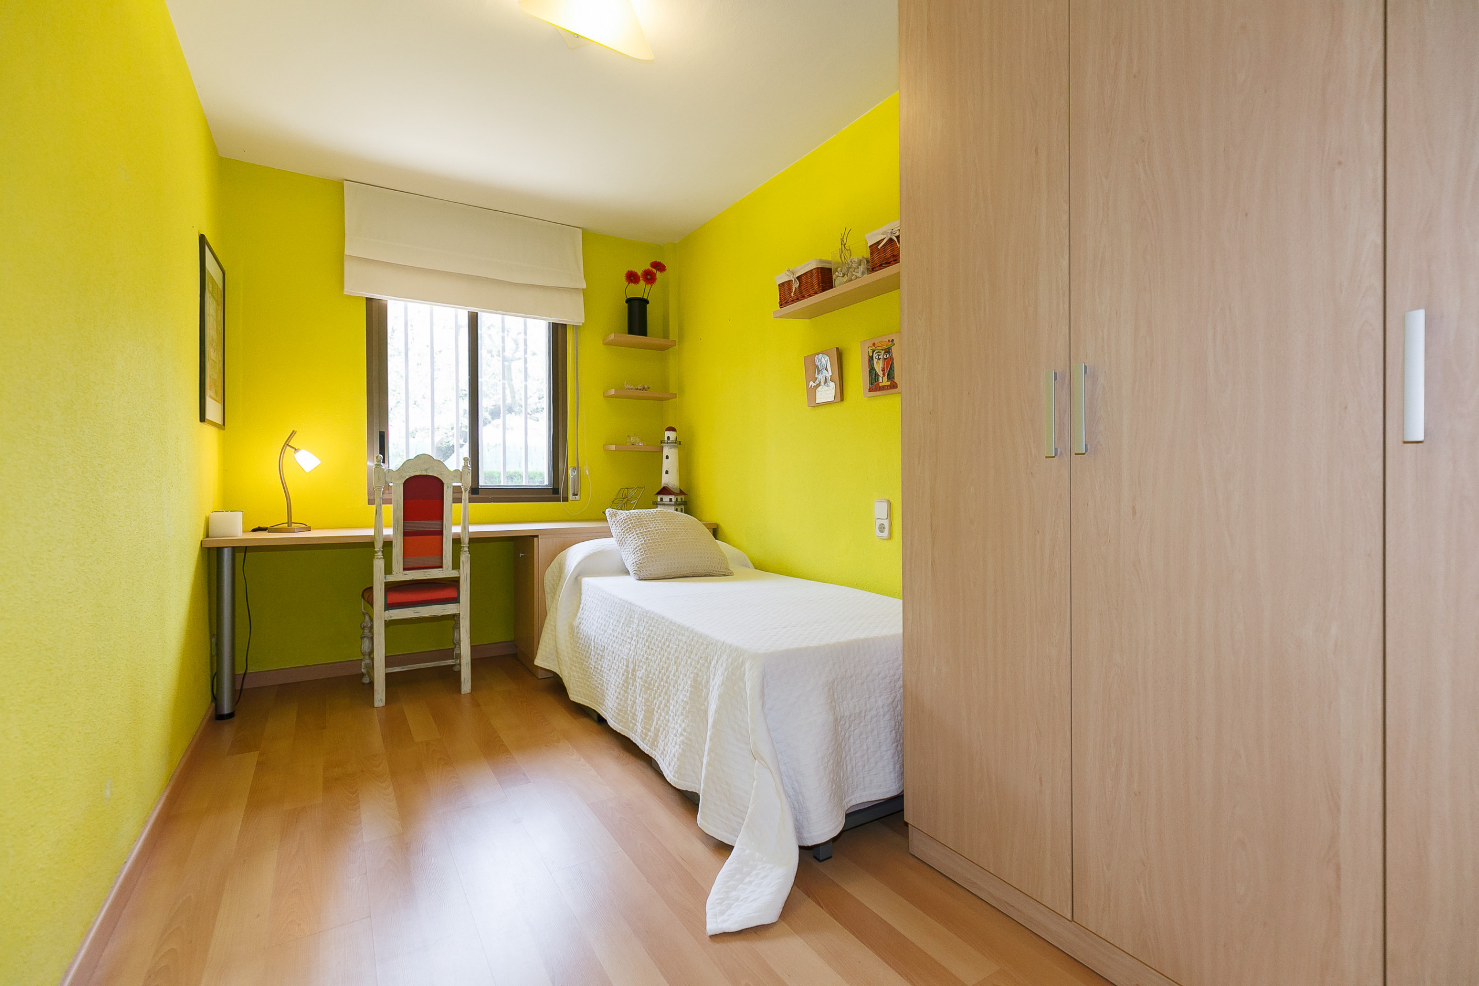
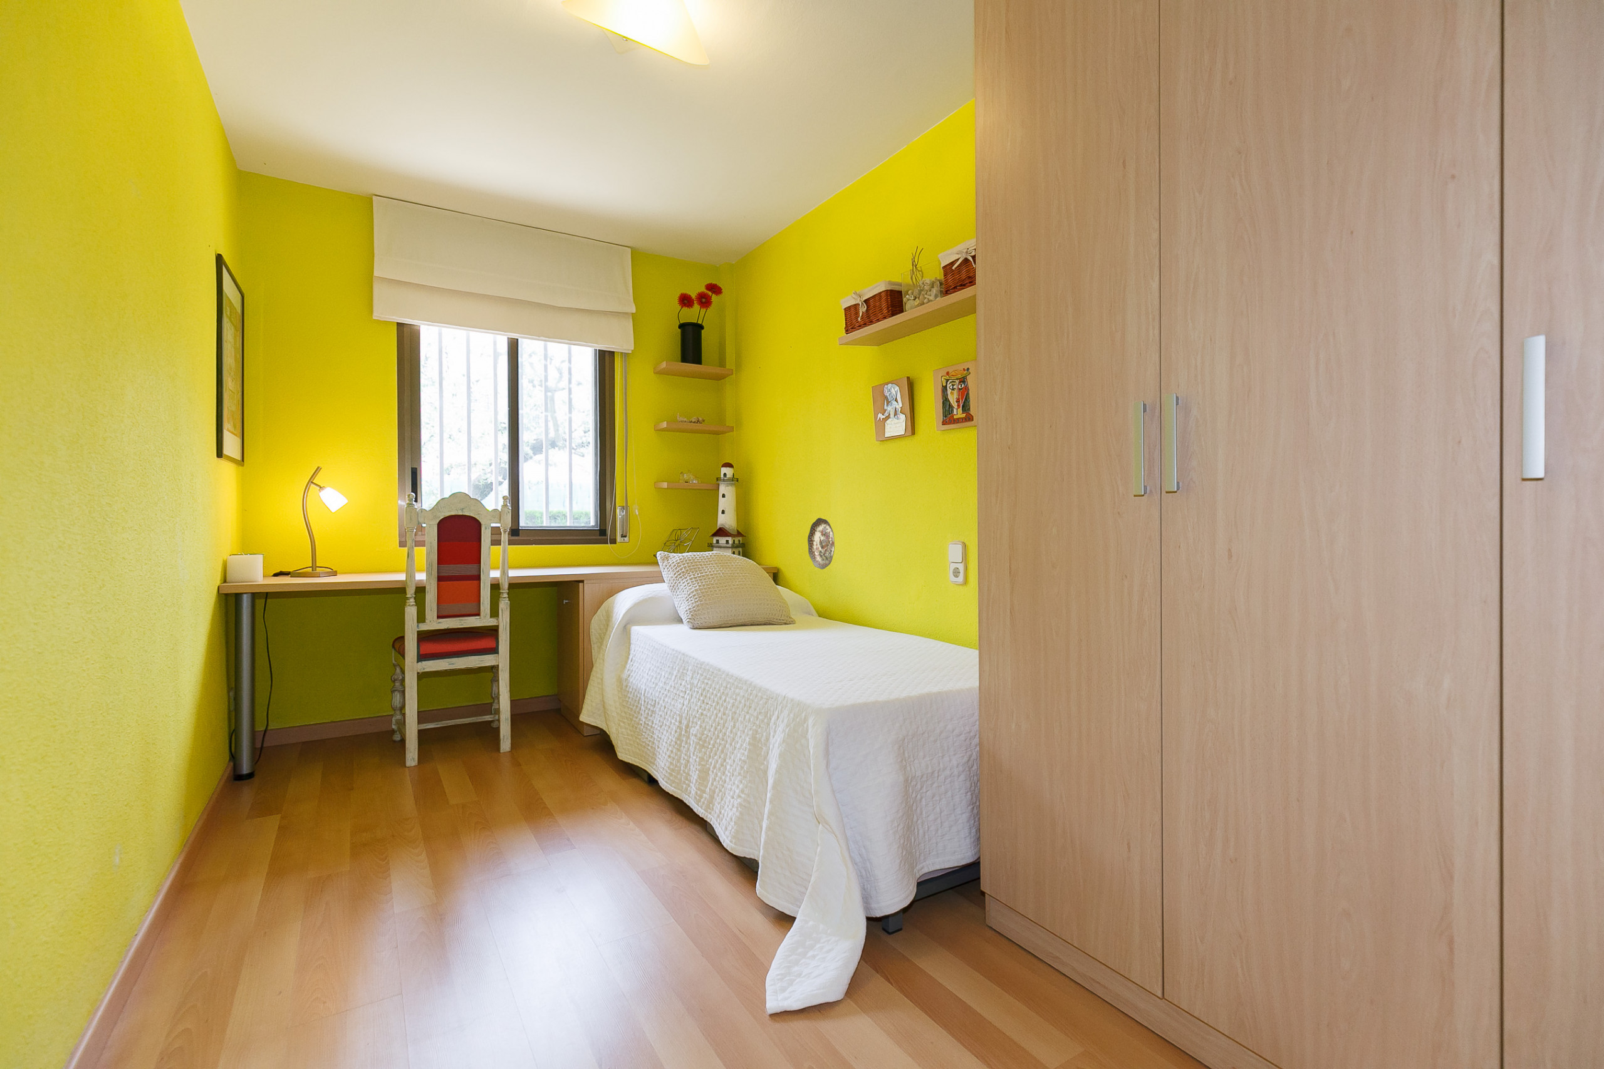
+ decorative plate (822, 543)
